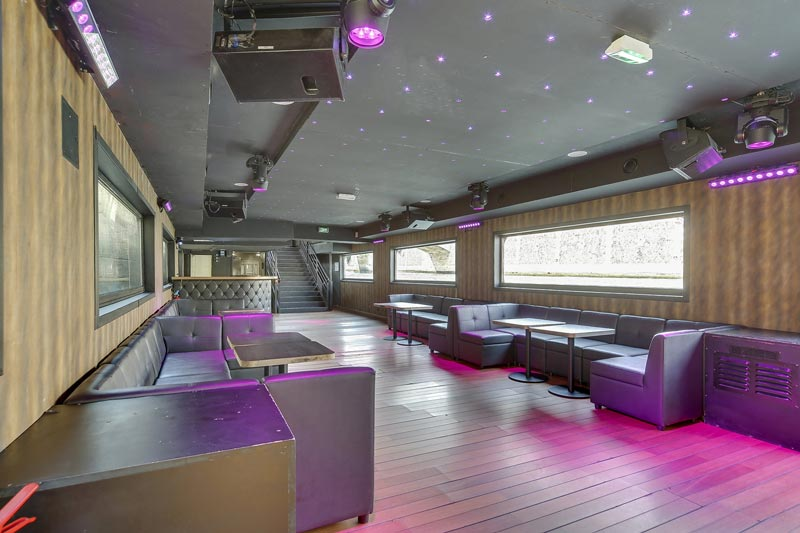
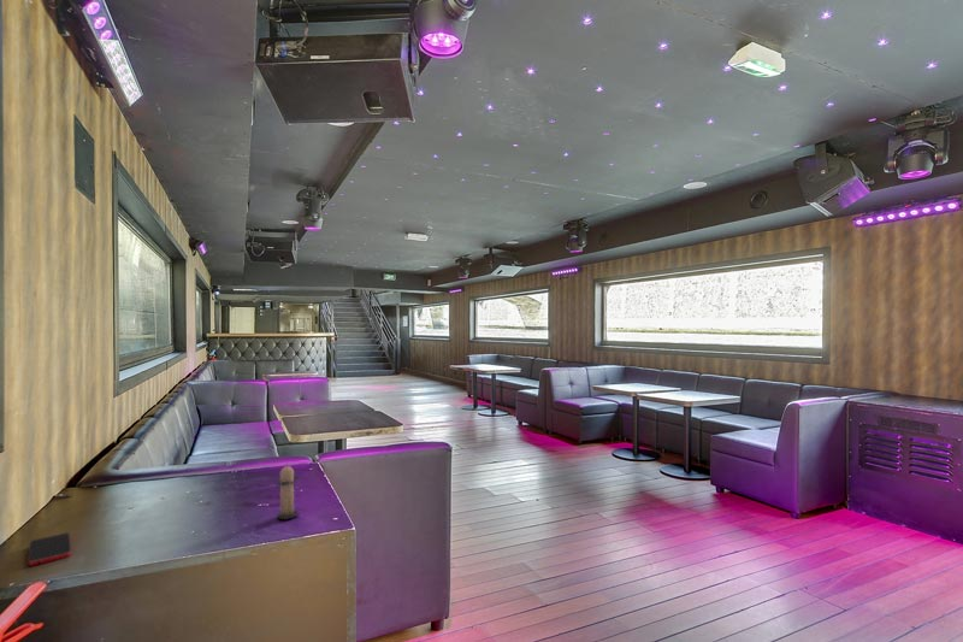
+ candle (286, 489)
+ smartphone (49, 548)
